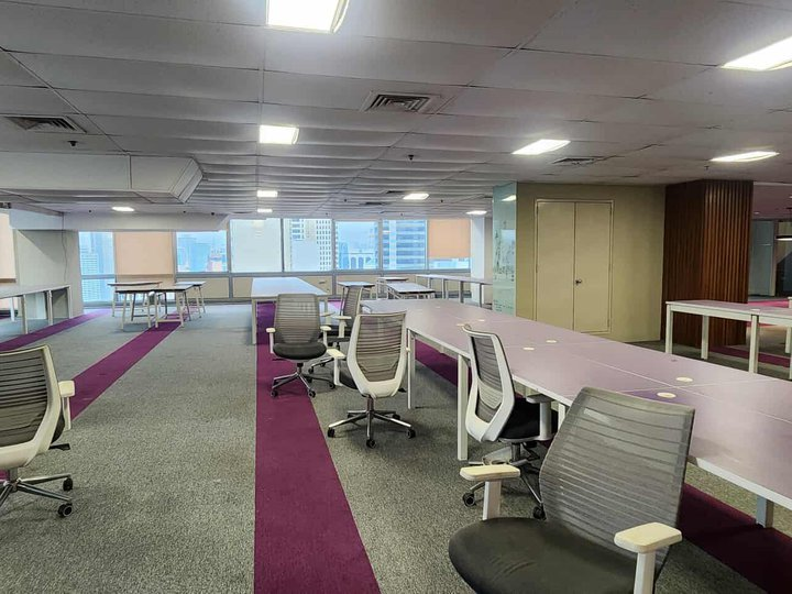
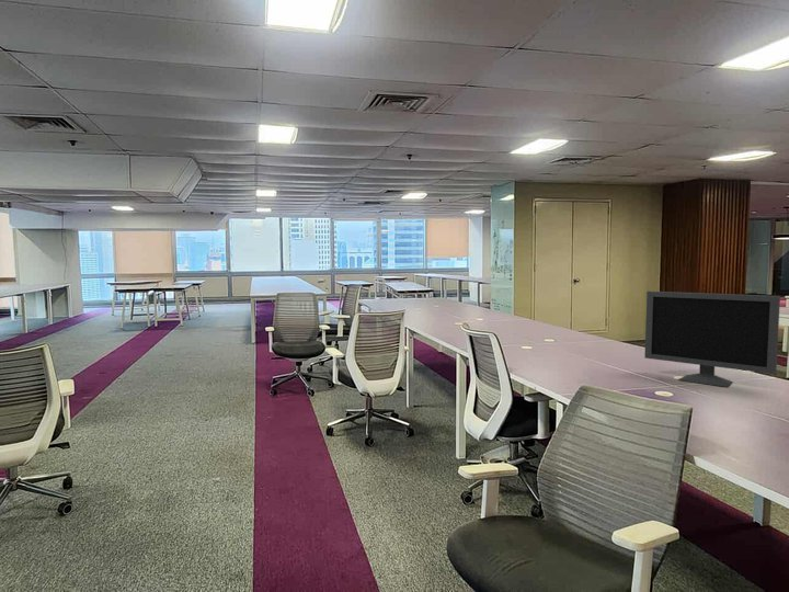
+ monitor (707, 337)
